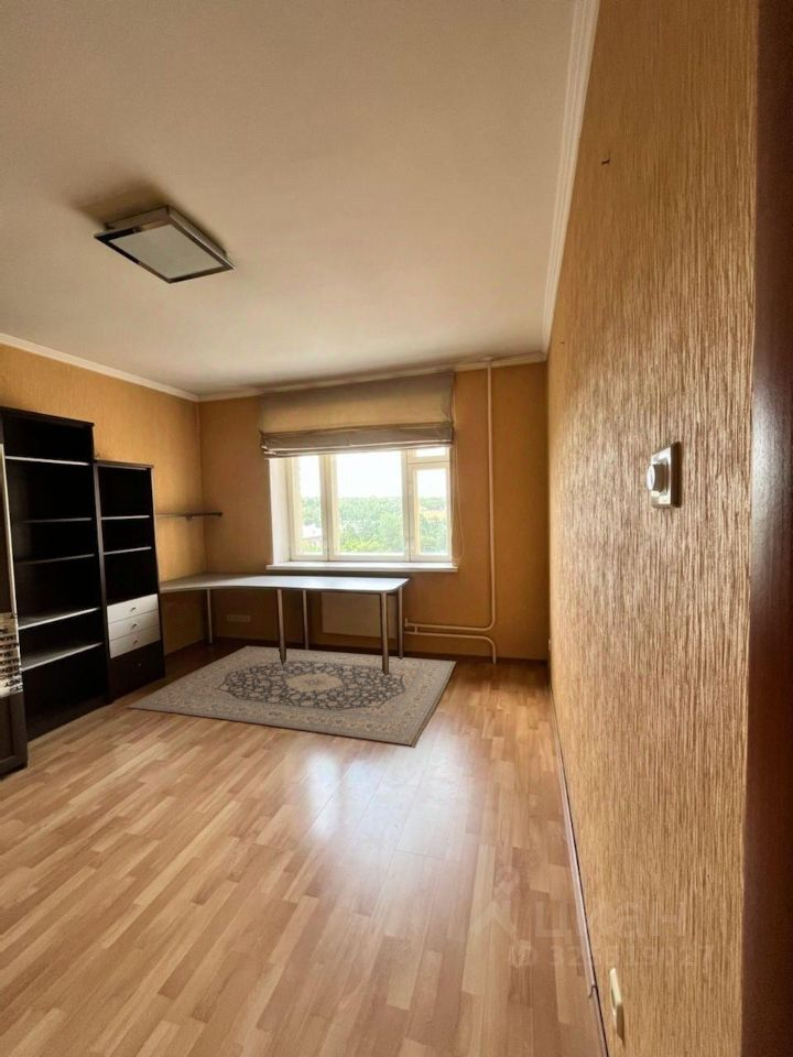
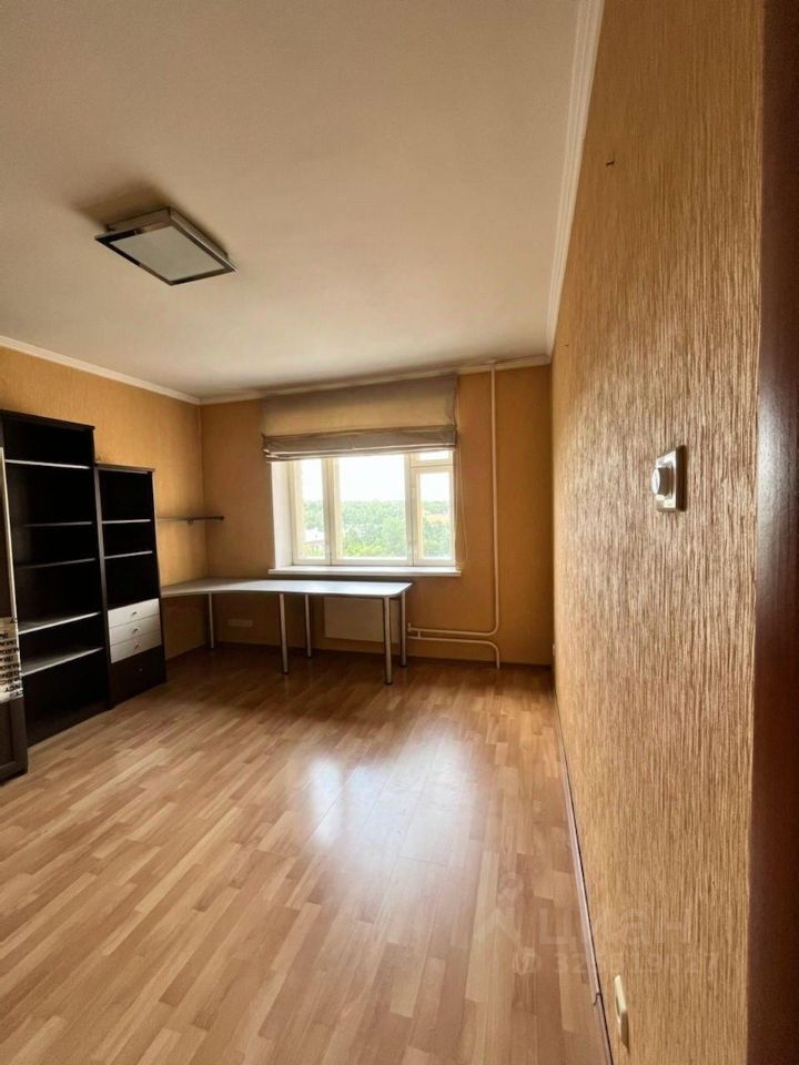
- area rug (306, 682)
